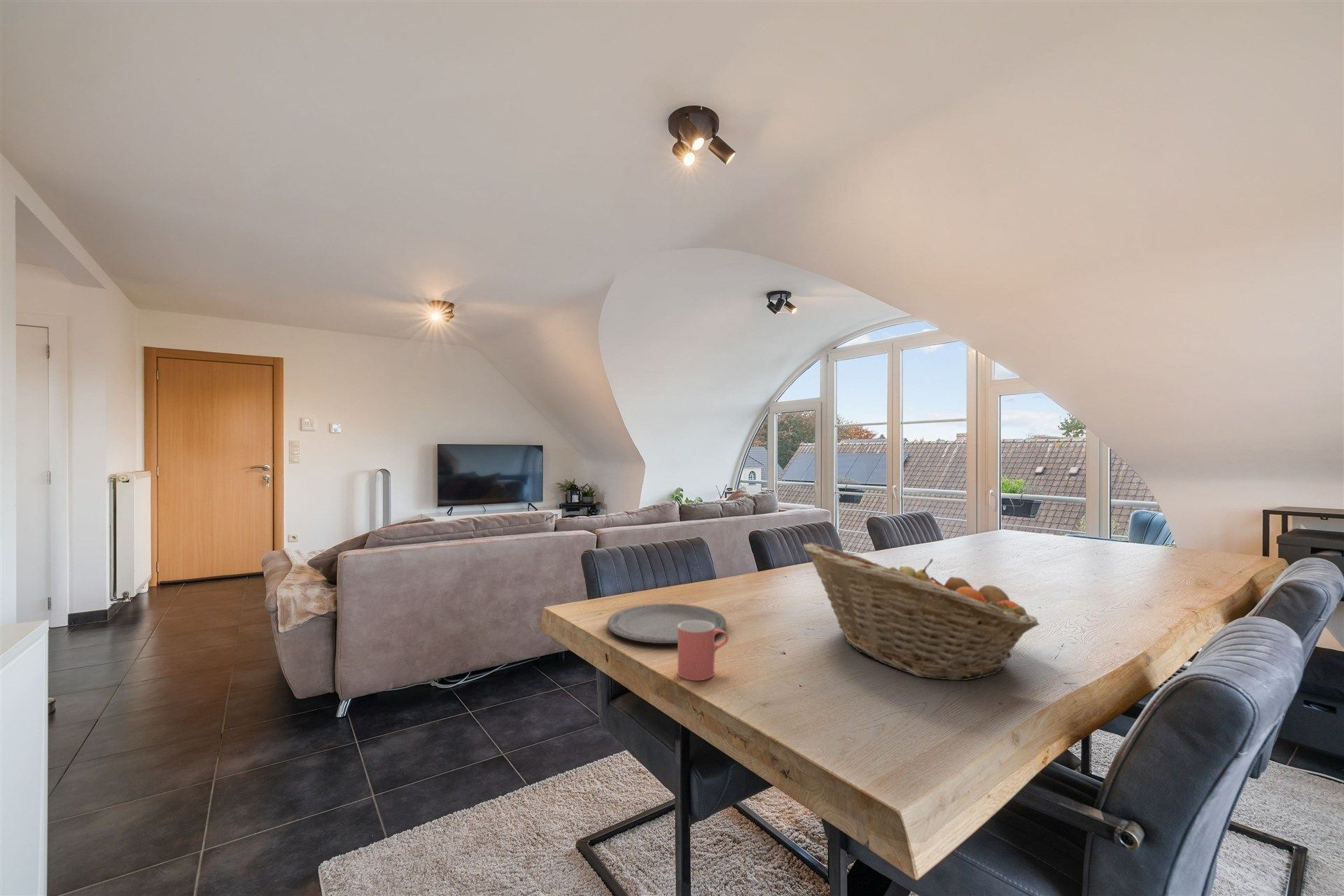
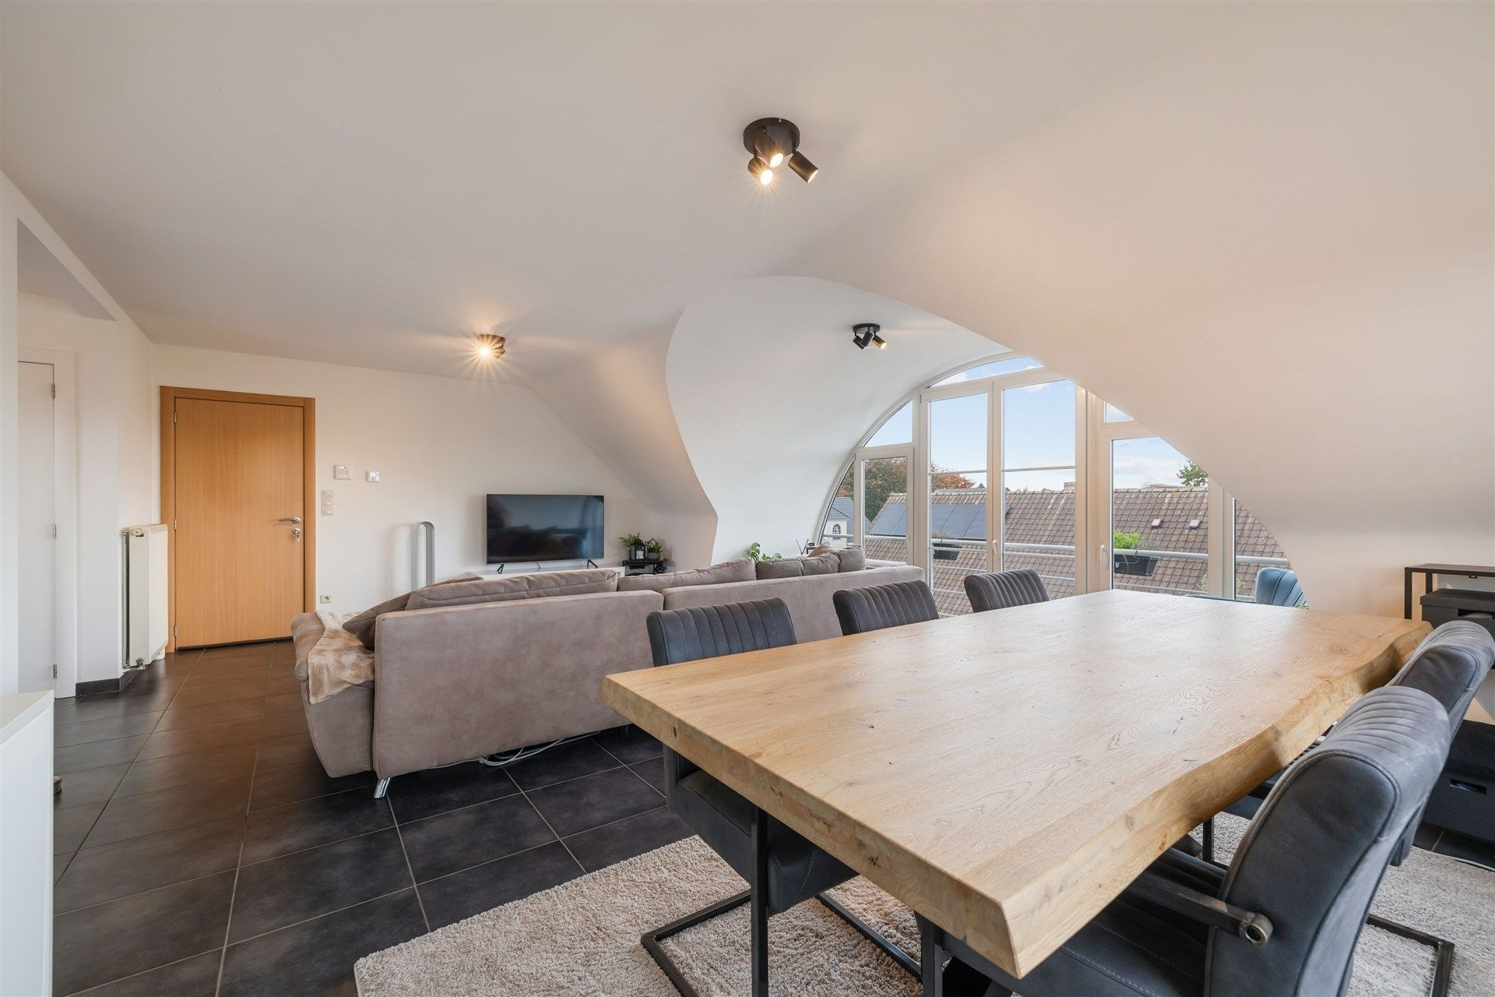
- fruit basket (906, 598)
- plate (666, 623)
- cup (704, 648)
